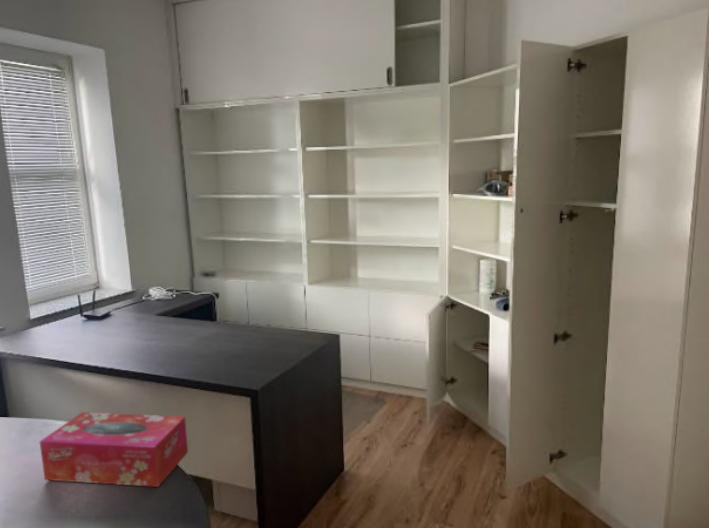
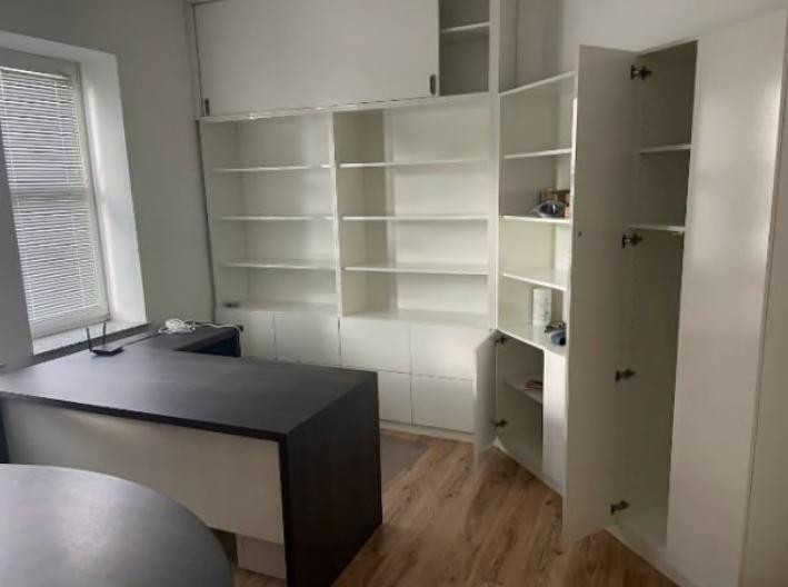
- tissue box (117, 447)
